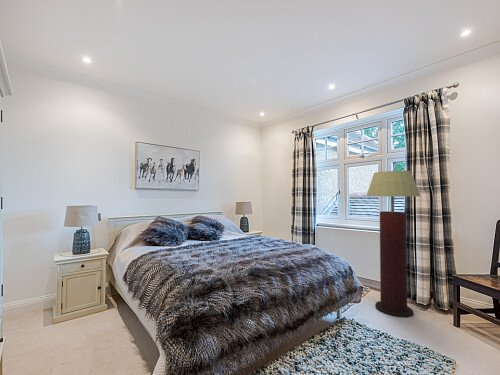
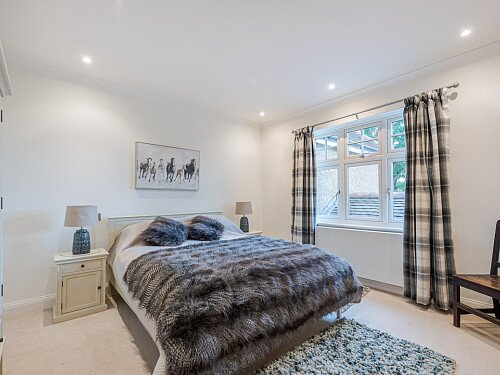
- floor lamp (392, 240)
